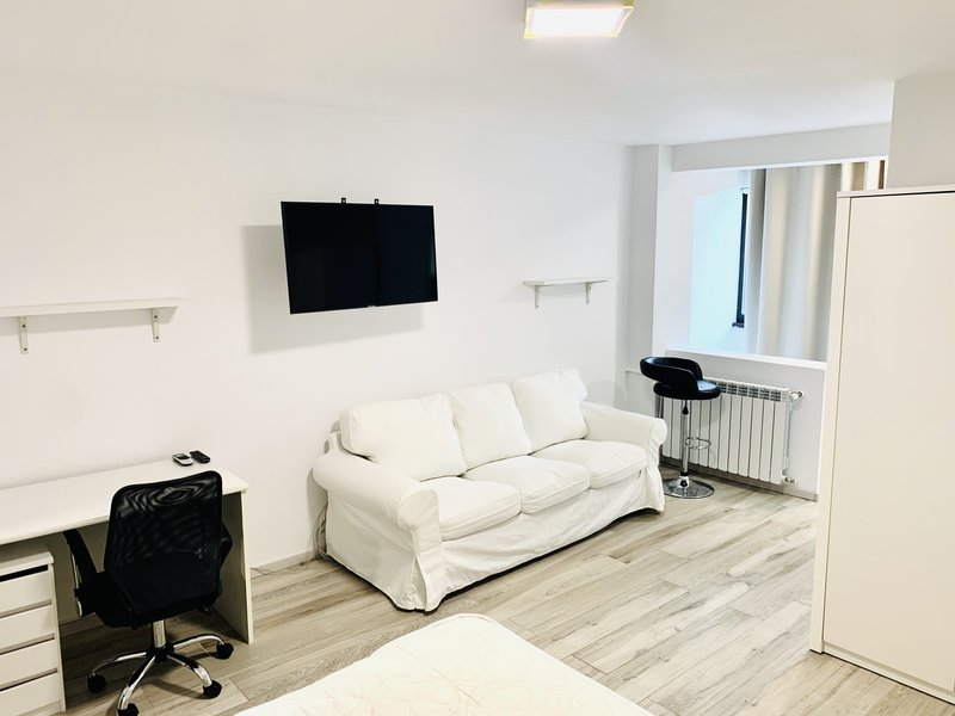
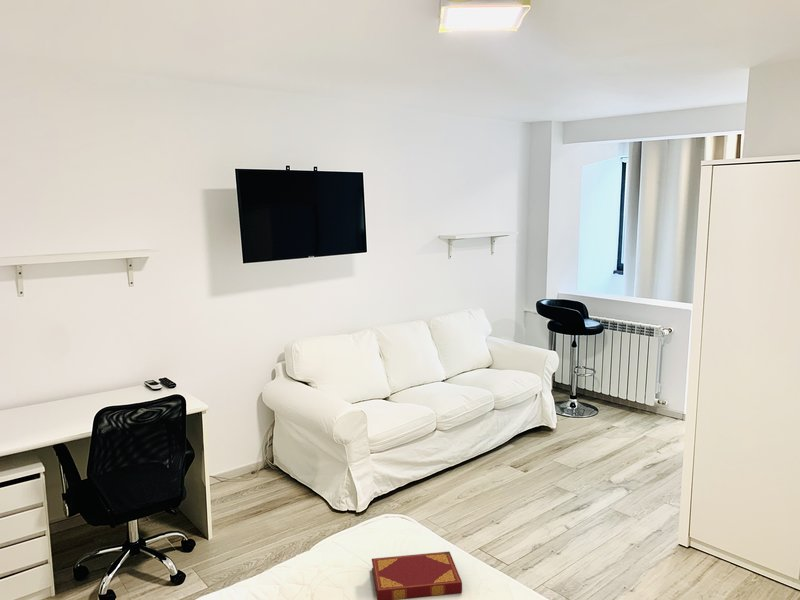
+ hardback book (415, 575)
